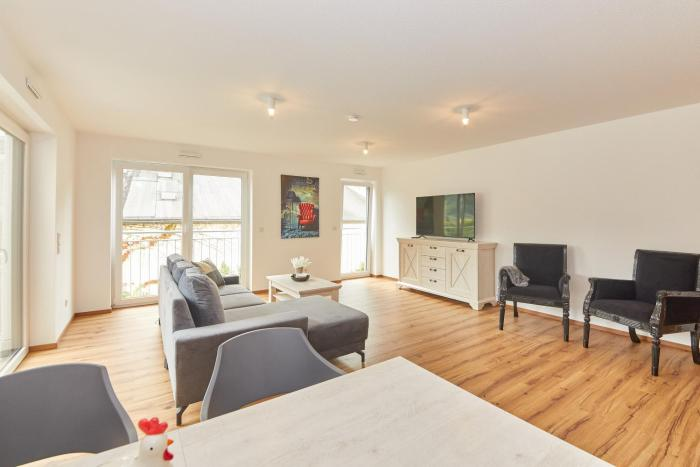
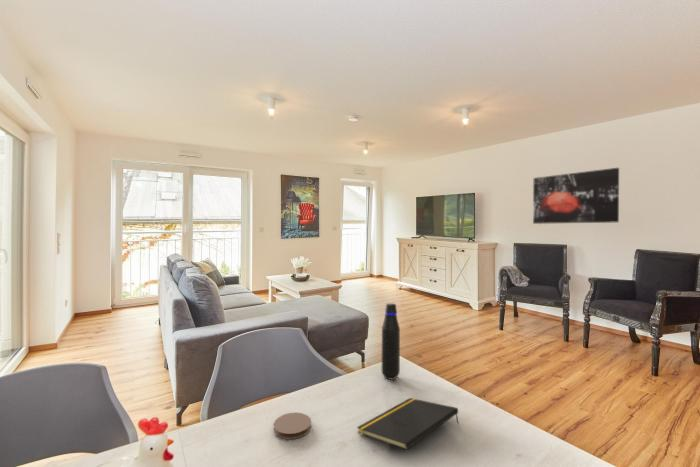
+ notepad (408, 420)
+ water bottle (390, 341)
+ wall art (572, 198)
+ coaster (292, 425)
